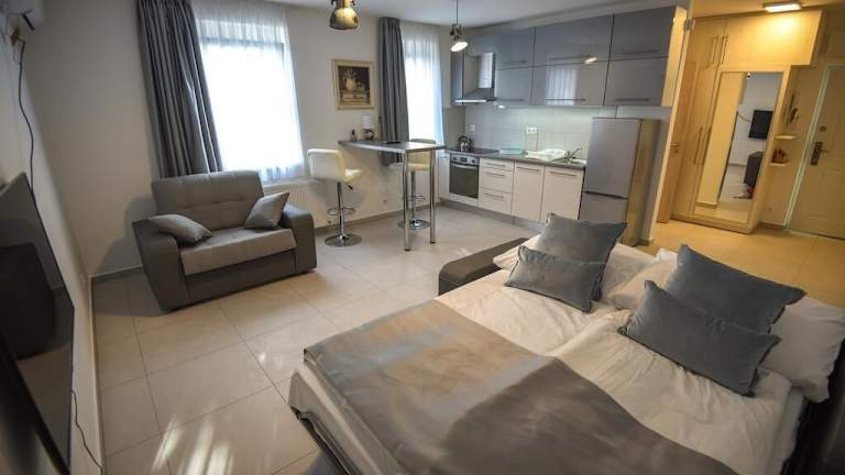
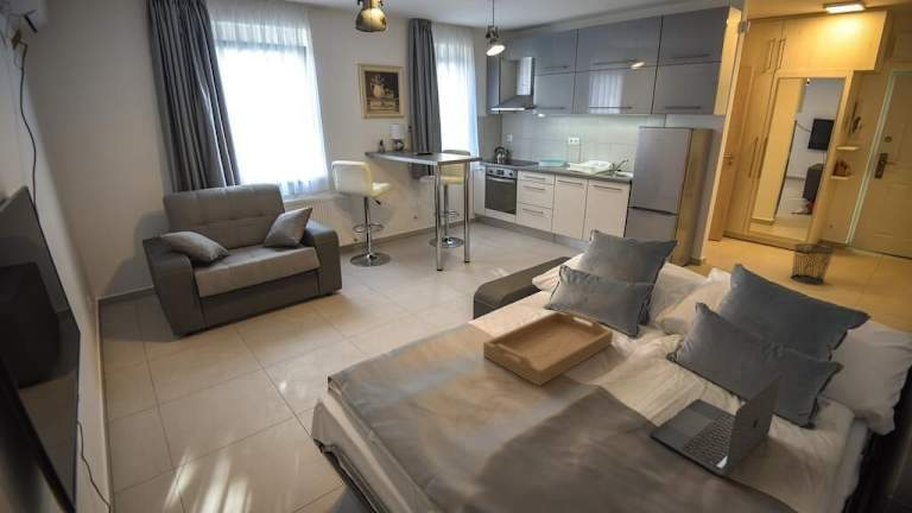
+ waste bin (811, 264)
+ serving tray (549, 341)
+ laptop (714, 406)
